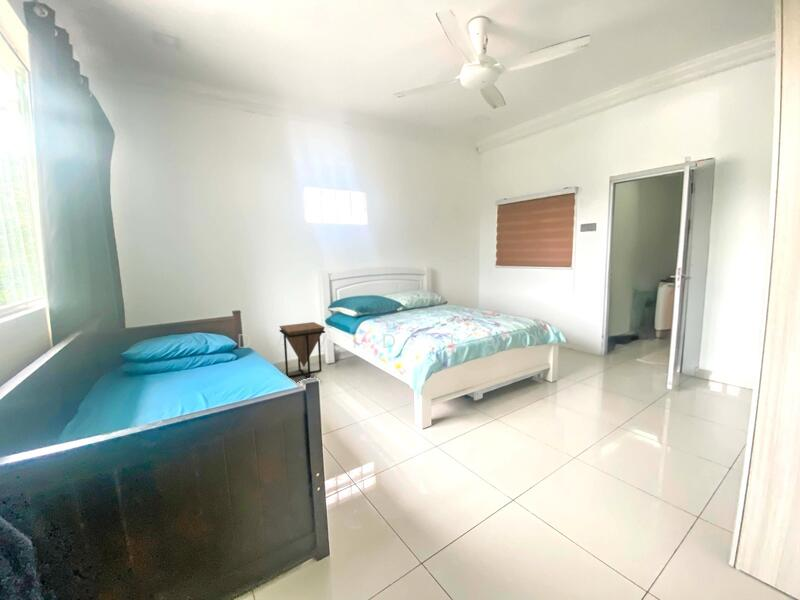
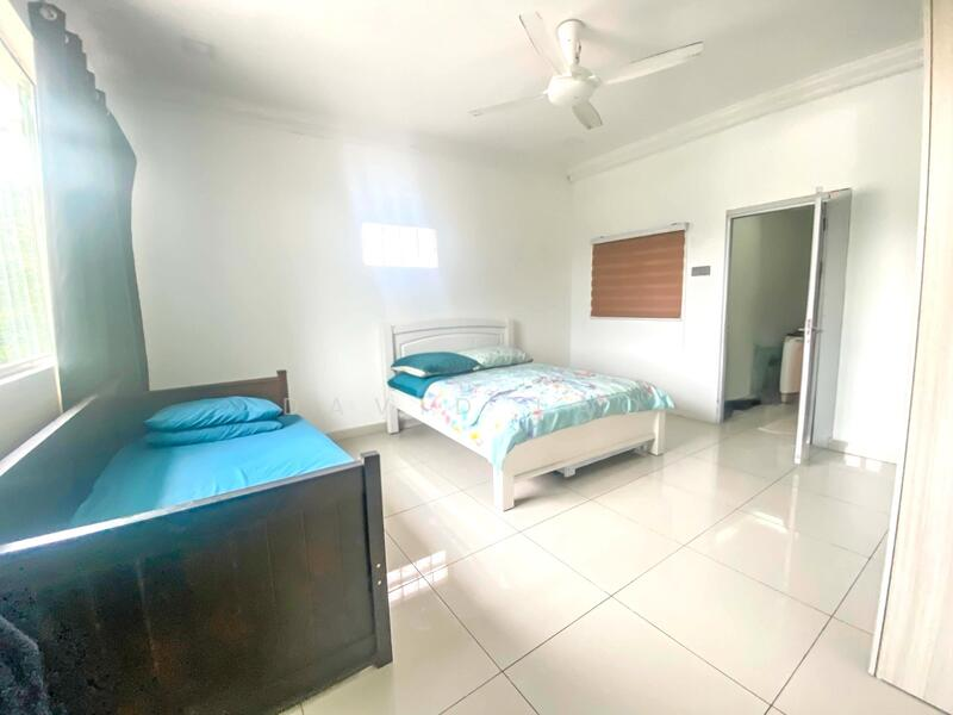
- side table (303, 350)
